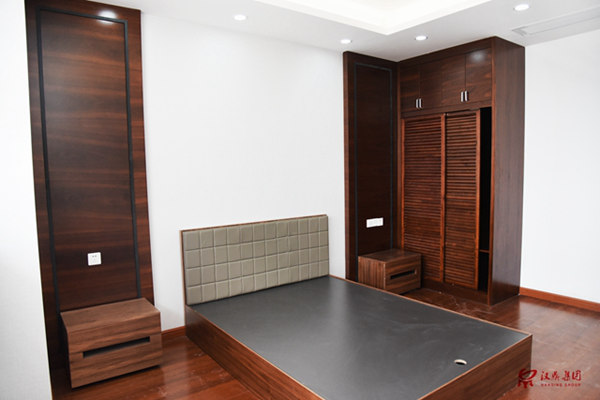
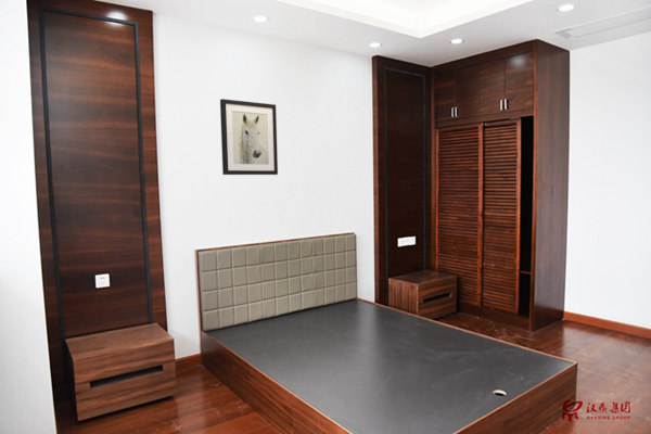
+ wall art (250, 138)
